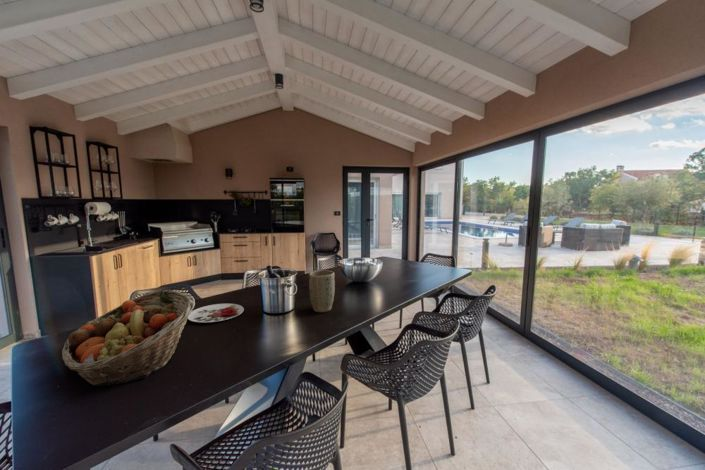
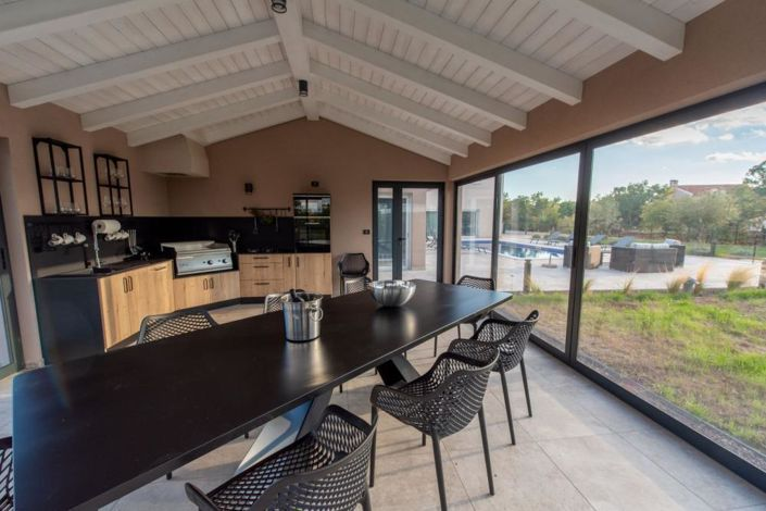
- fruit basket (134, 332)
- plate (216, 311)
- plant pot (322, 291)
